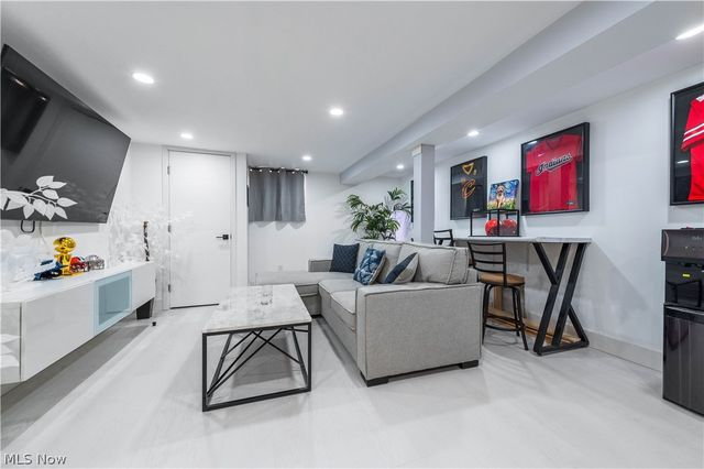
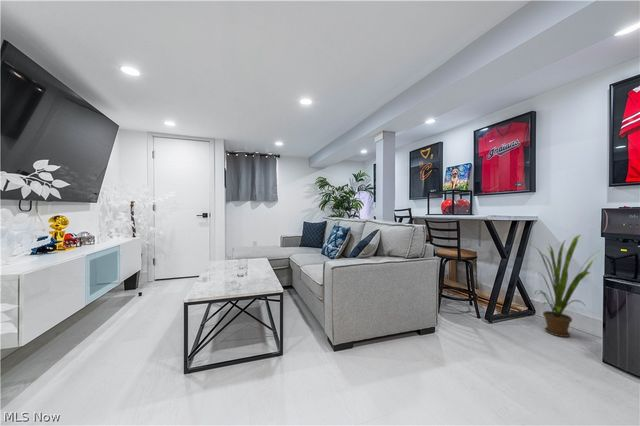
+ house plant (558, 283)
